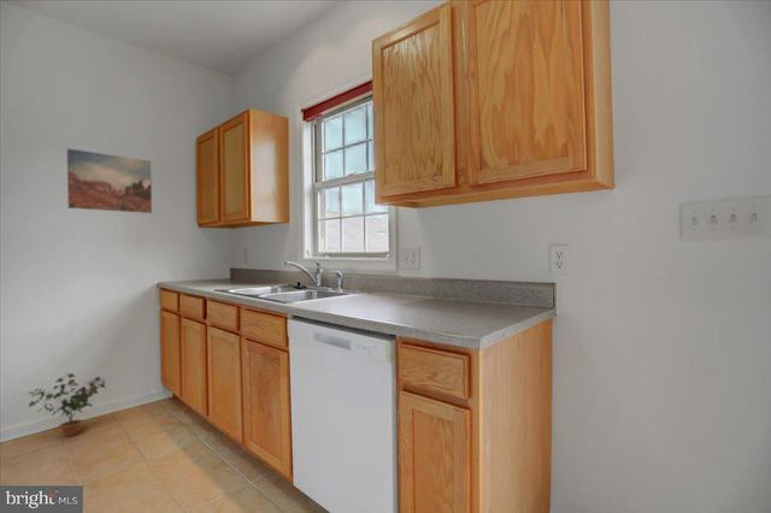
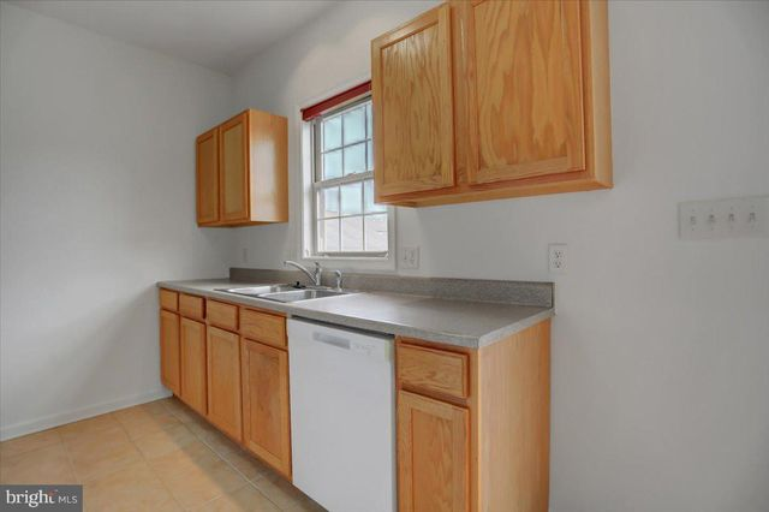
- potted plant (70, 405)
- wall art (112, 182)
